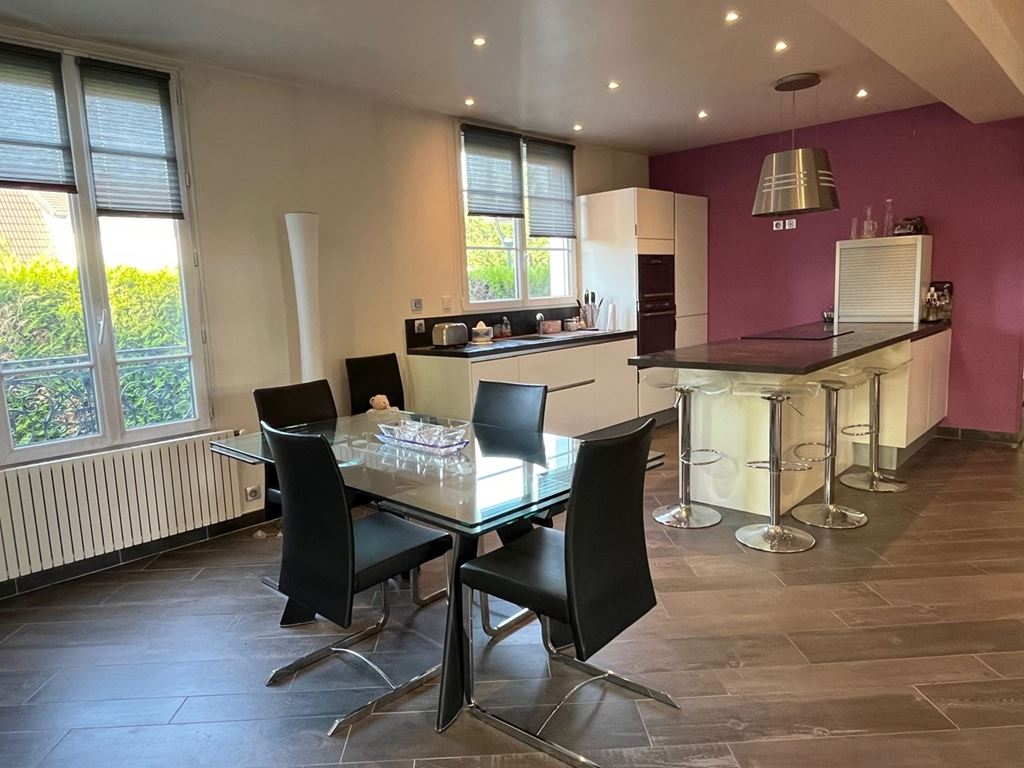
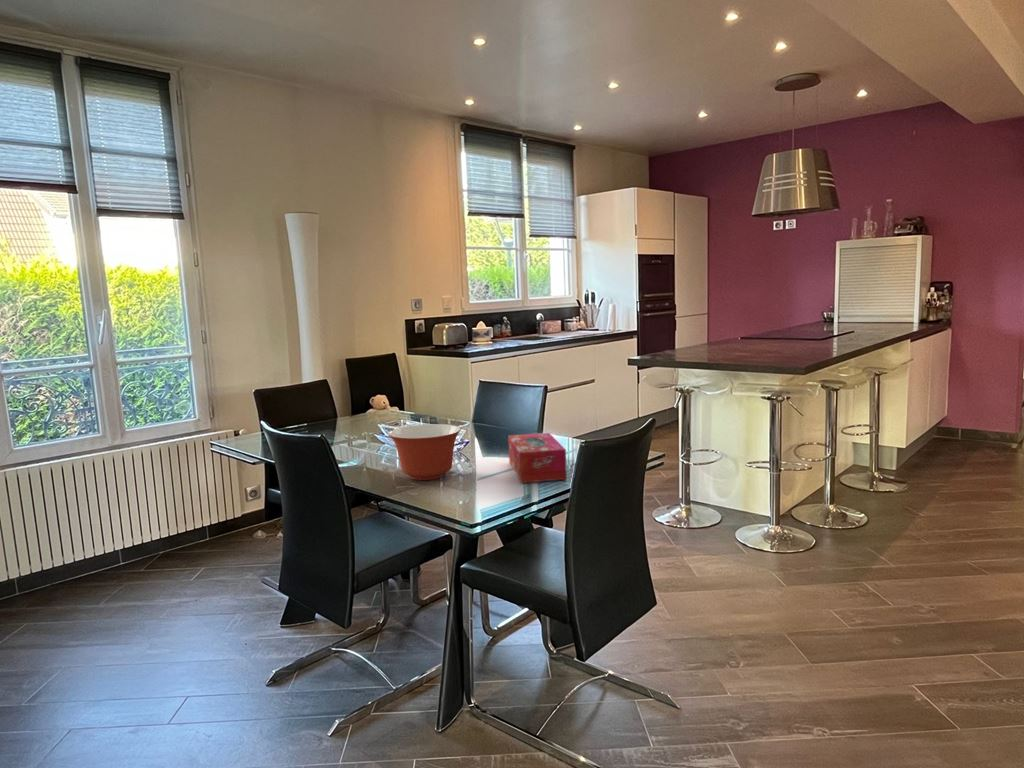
+ tissue box (535, 456)
+ mixing bowl (426, 453)
